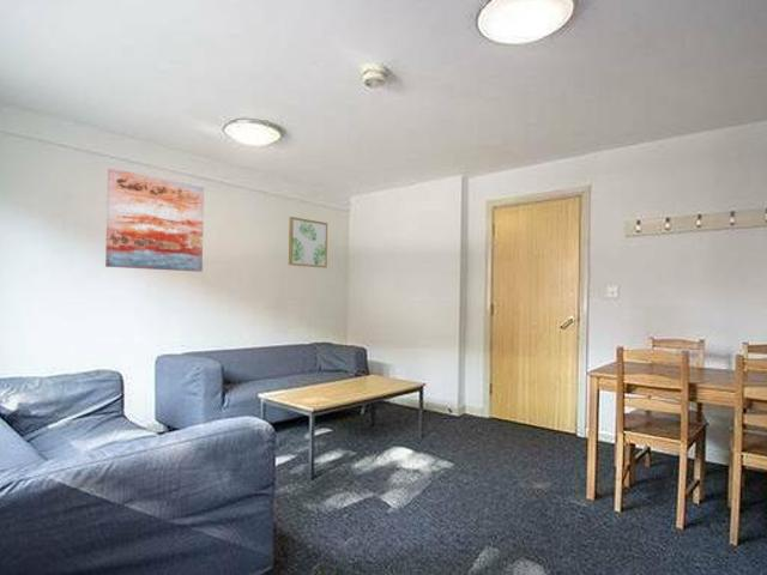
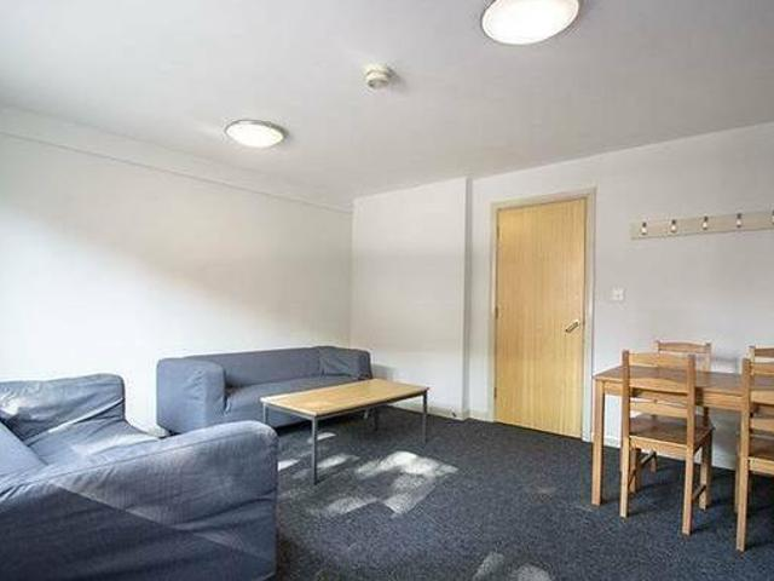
- wall art (308, 243)
- wall art (158, 223)
